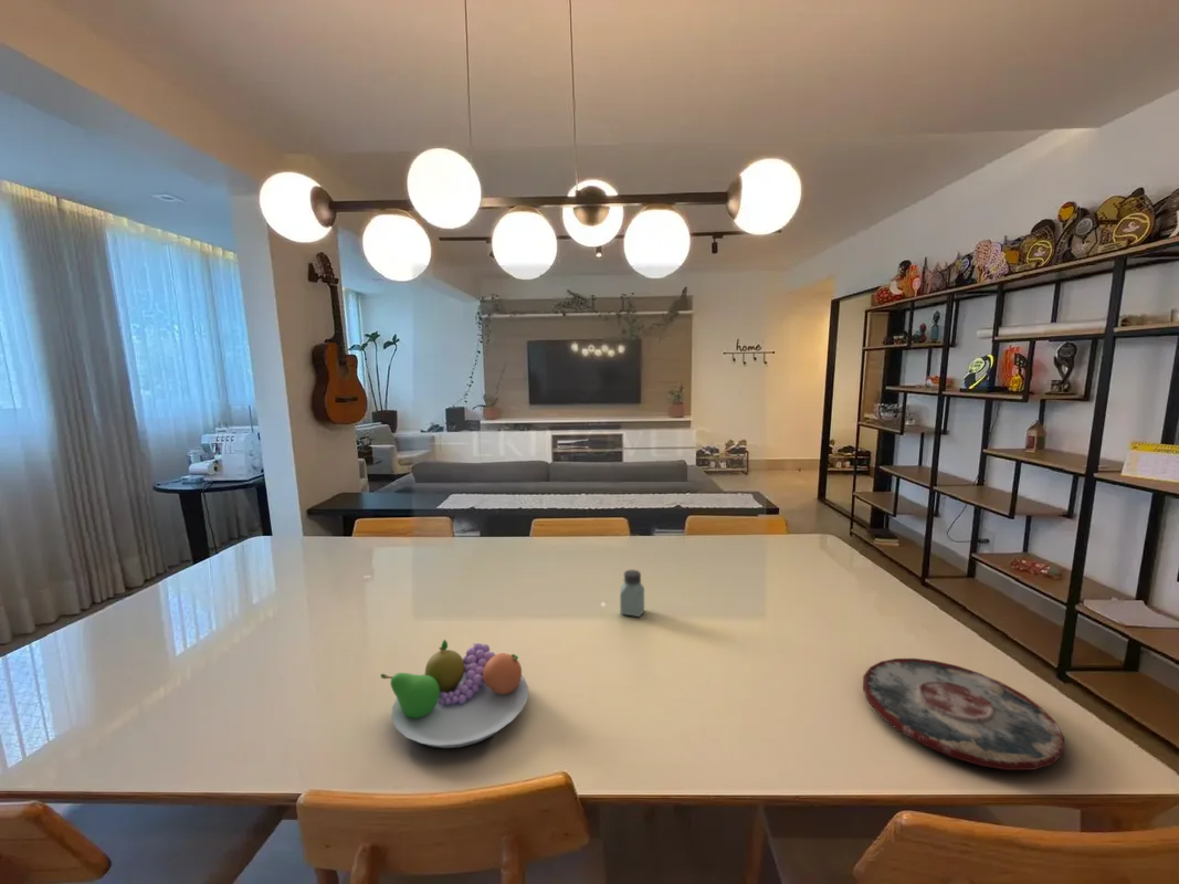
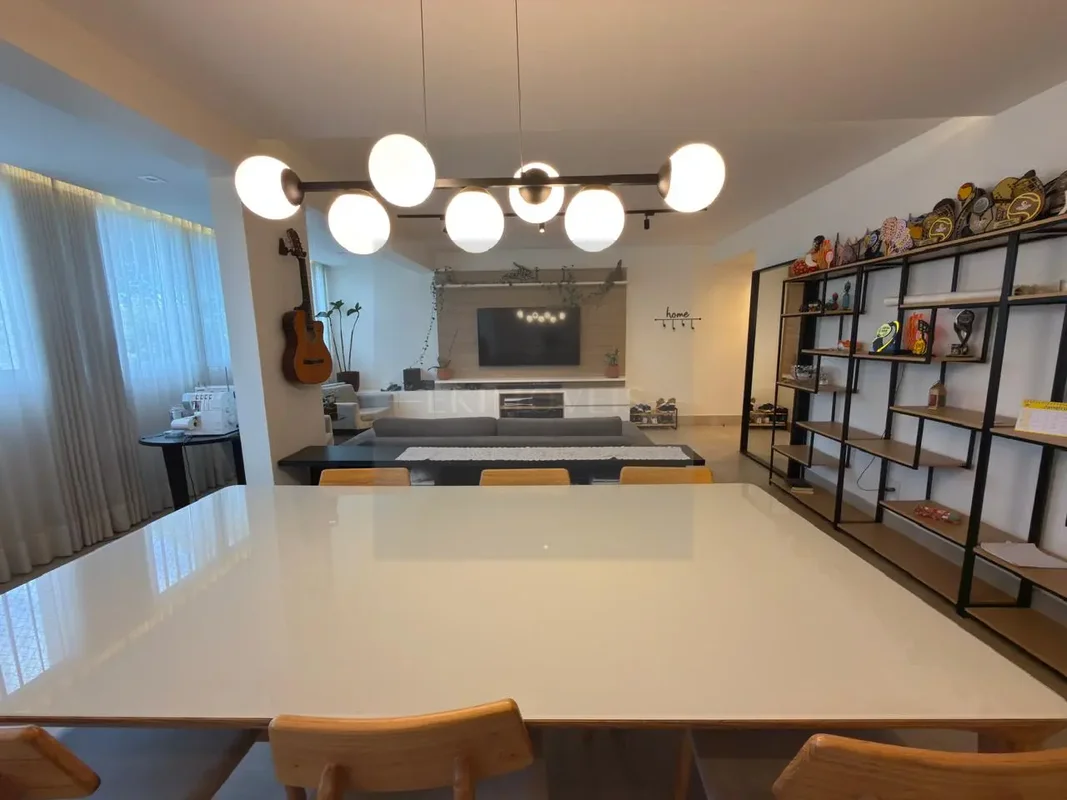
- saltshaker (632, 592)
- plate (954, 706)
- fruit bowl (456, 684)
